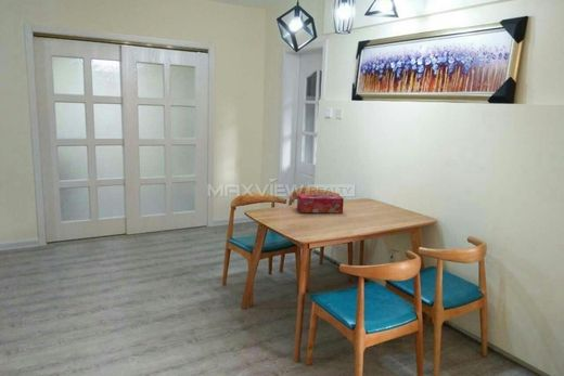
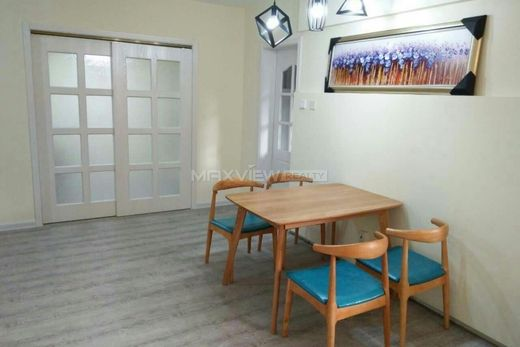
- tissue box (319, 203)
